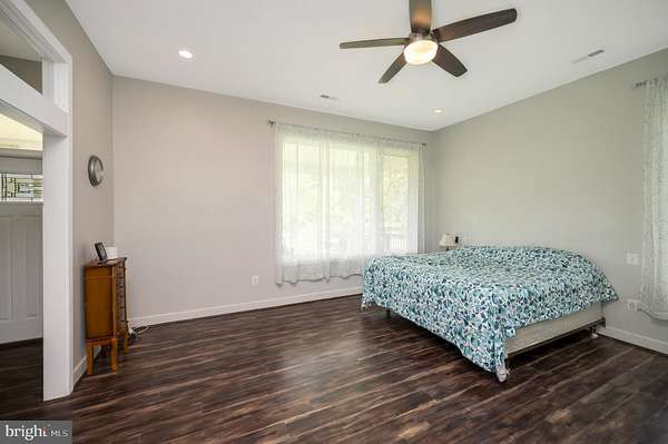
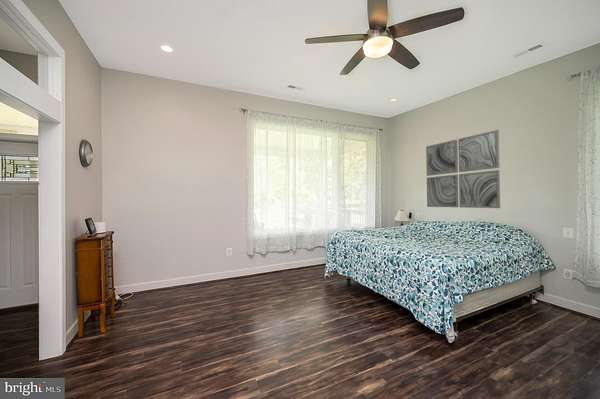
+ wall art (457, 172)
